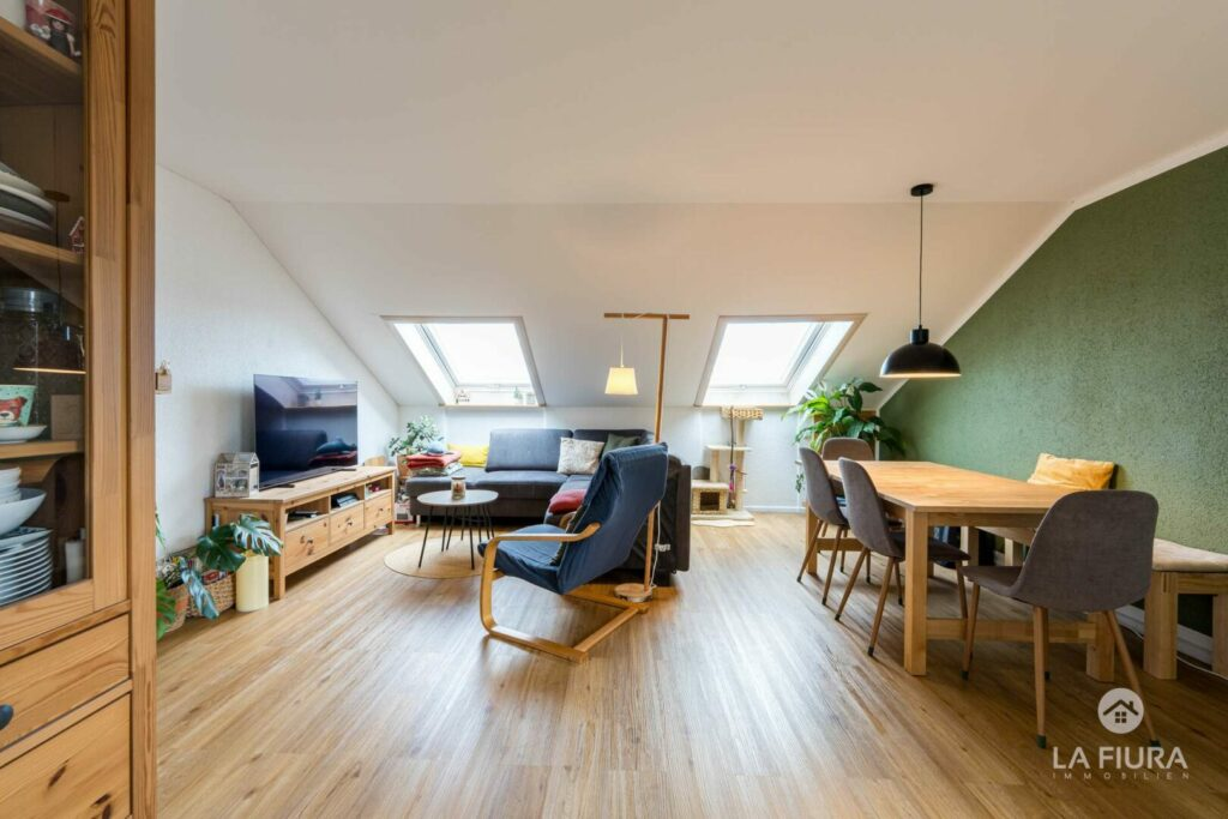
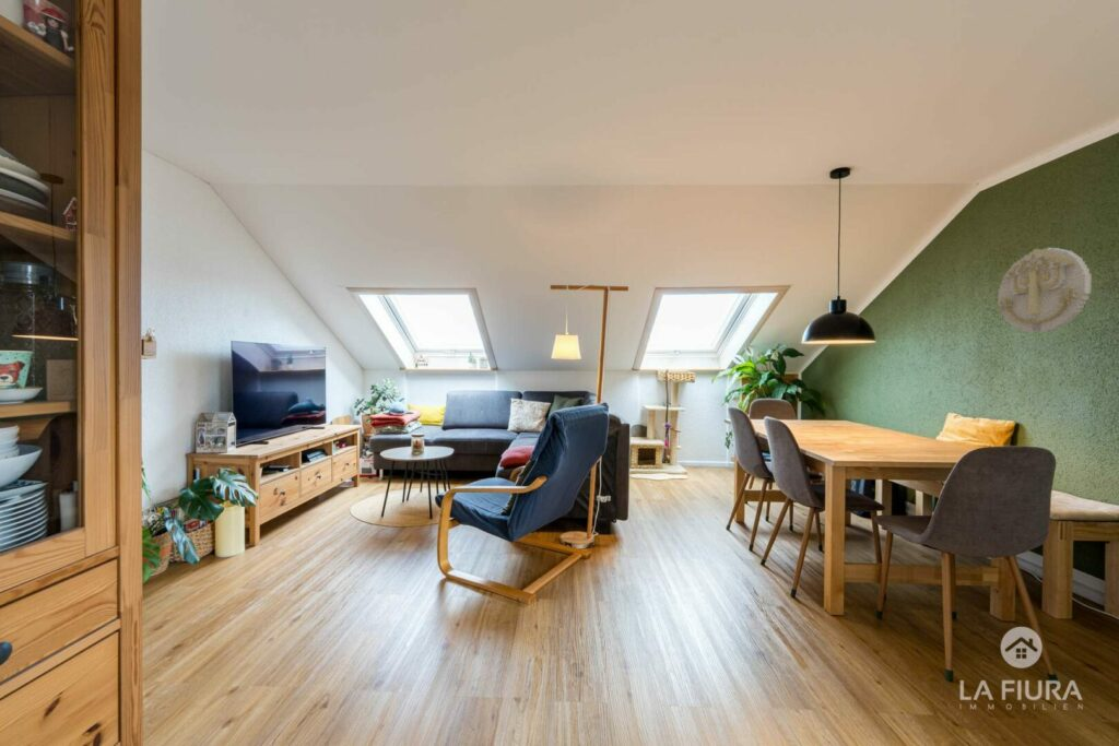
+ wall decoration (1037, 291)
